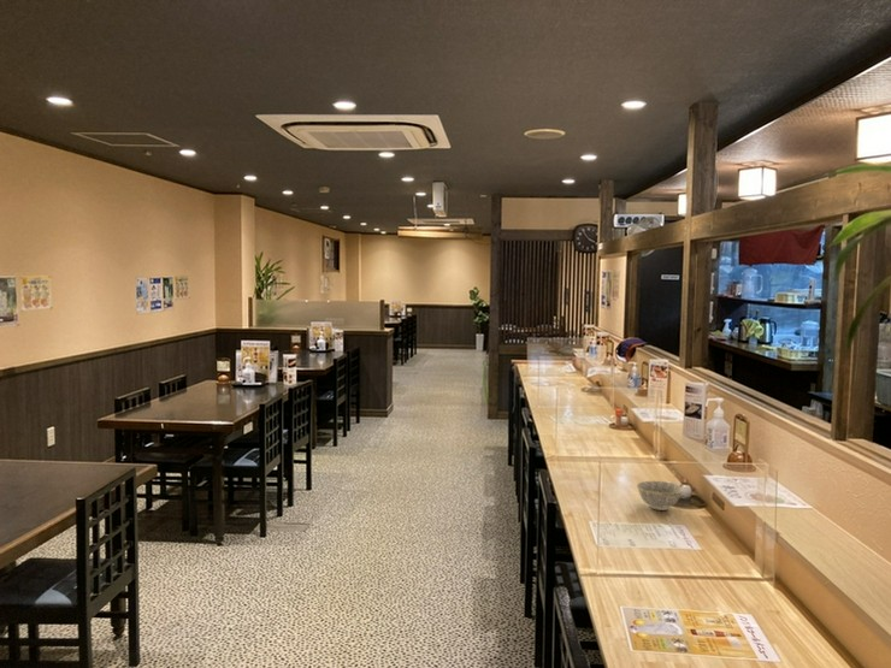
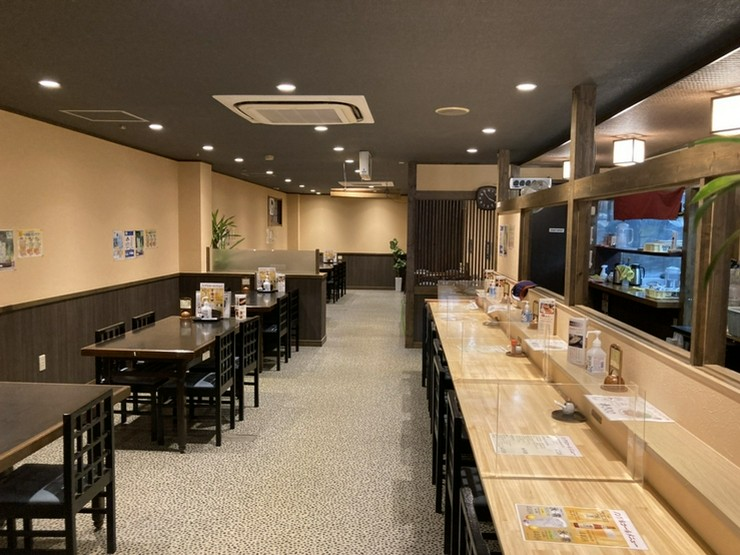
- bowl (659, 496)
